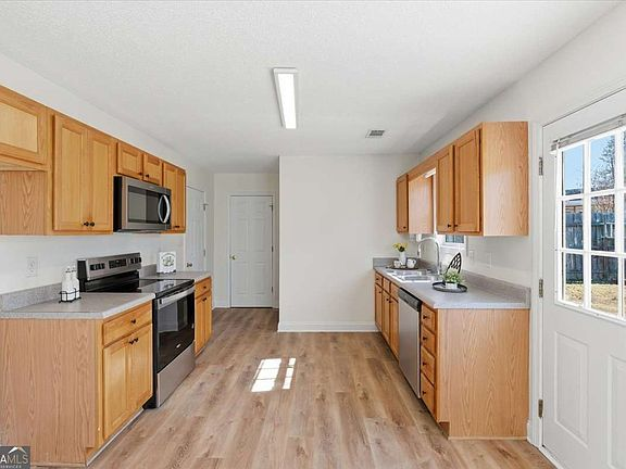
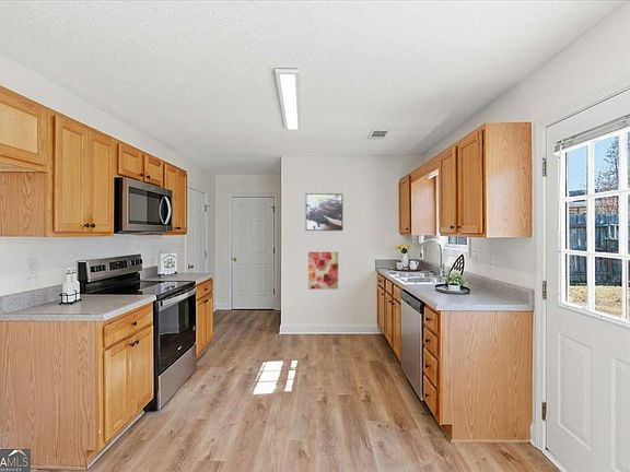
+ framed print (324, 212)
+ wall art (323, 270)
